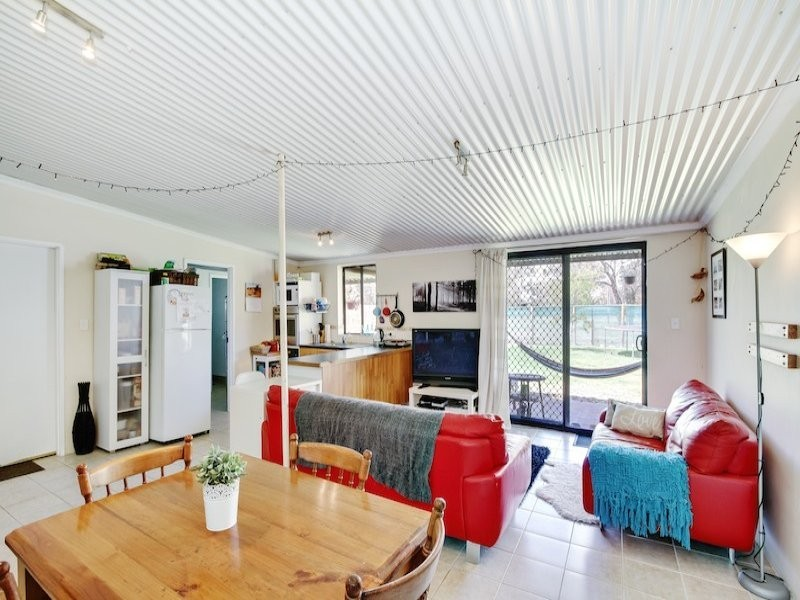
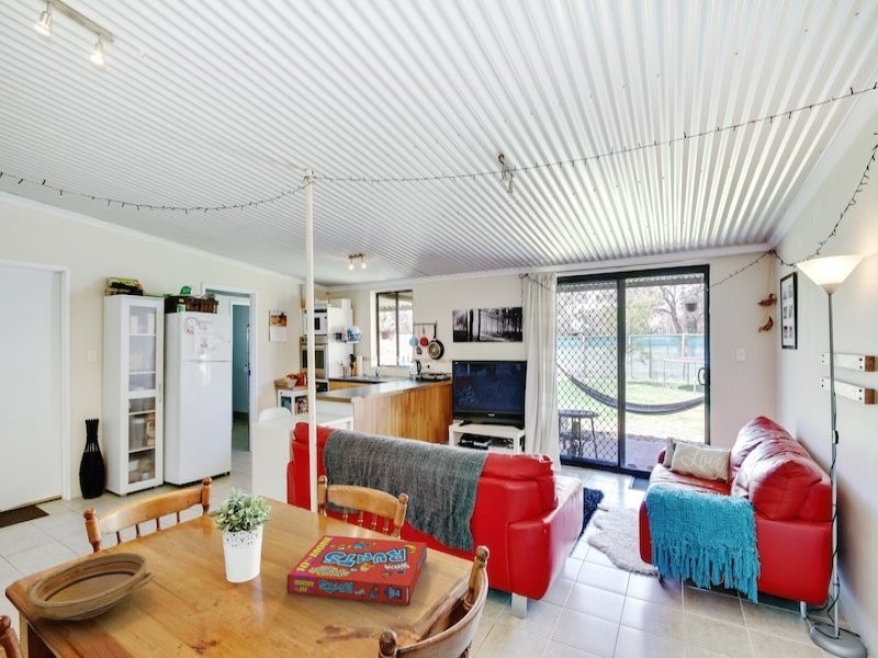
+ snack box (361, 566)
+ ceramic bowl (92, 590)
